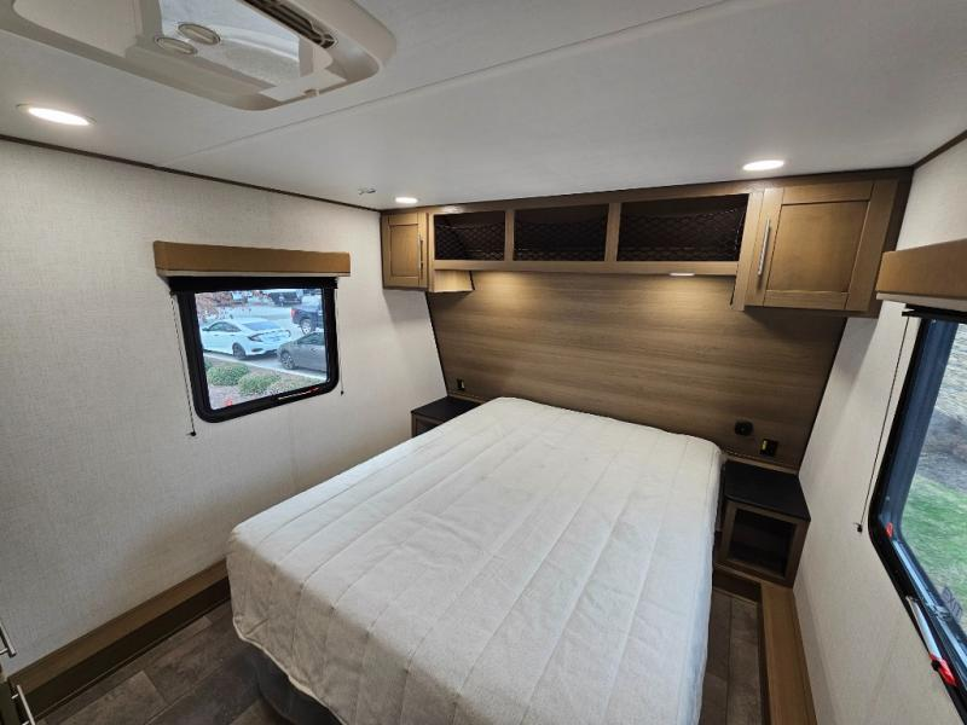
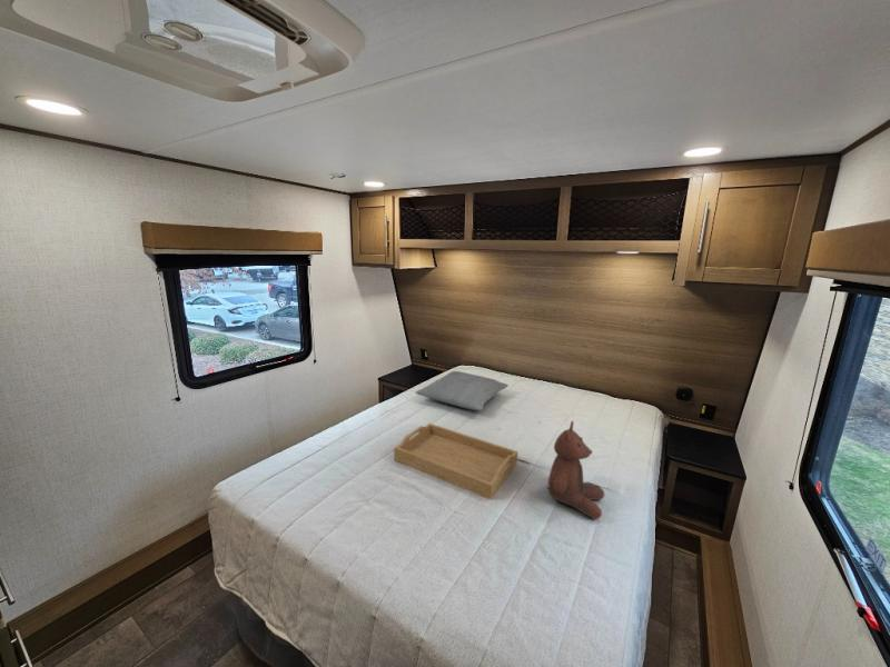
+ serving tray (455, 454)
+ pillow (463, 388)
+ stuffed bear (578, 466)
